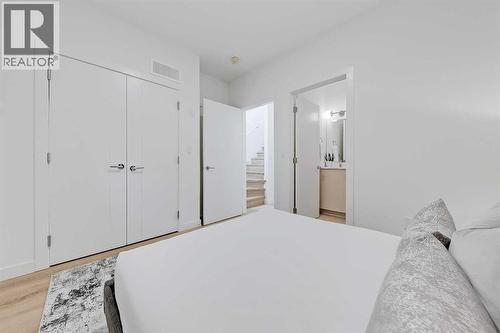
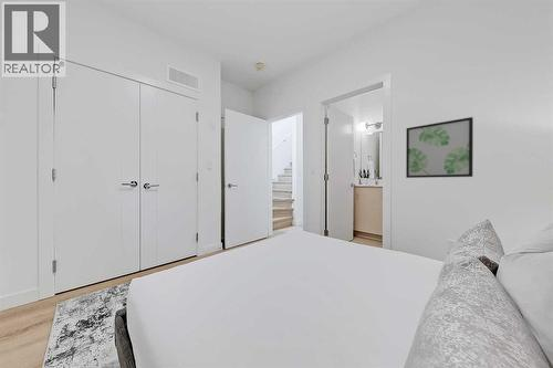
+ wall art (436, 150)
